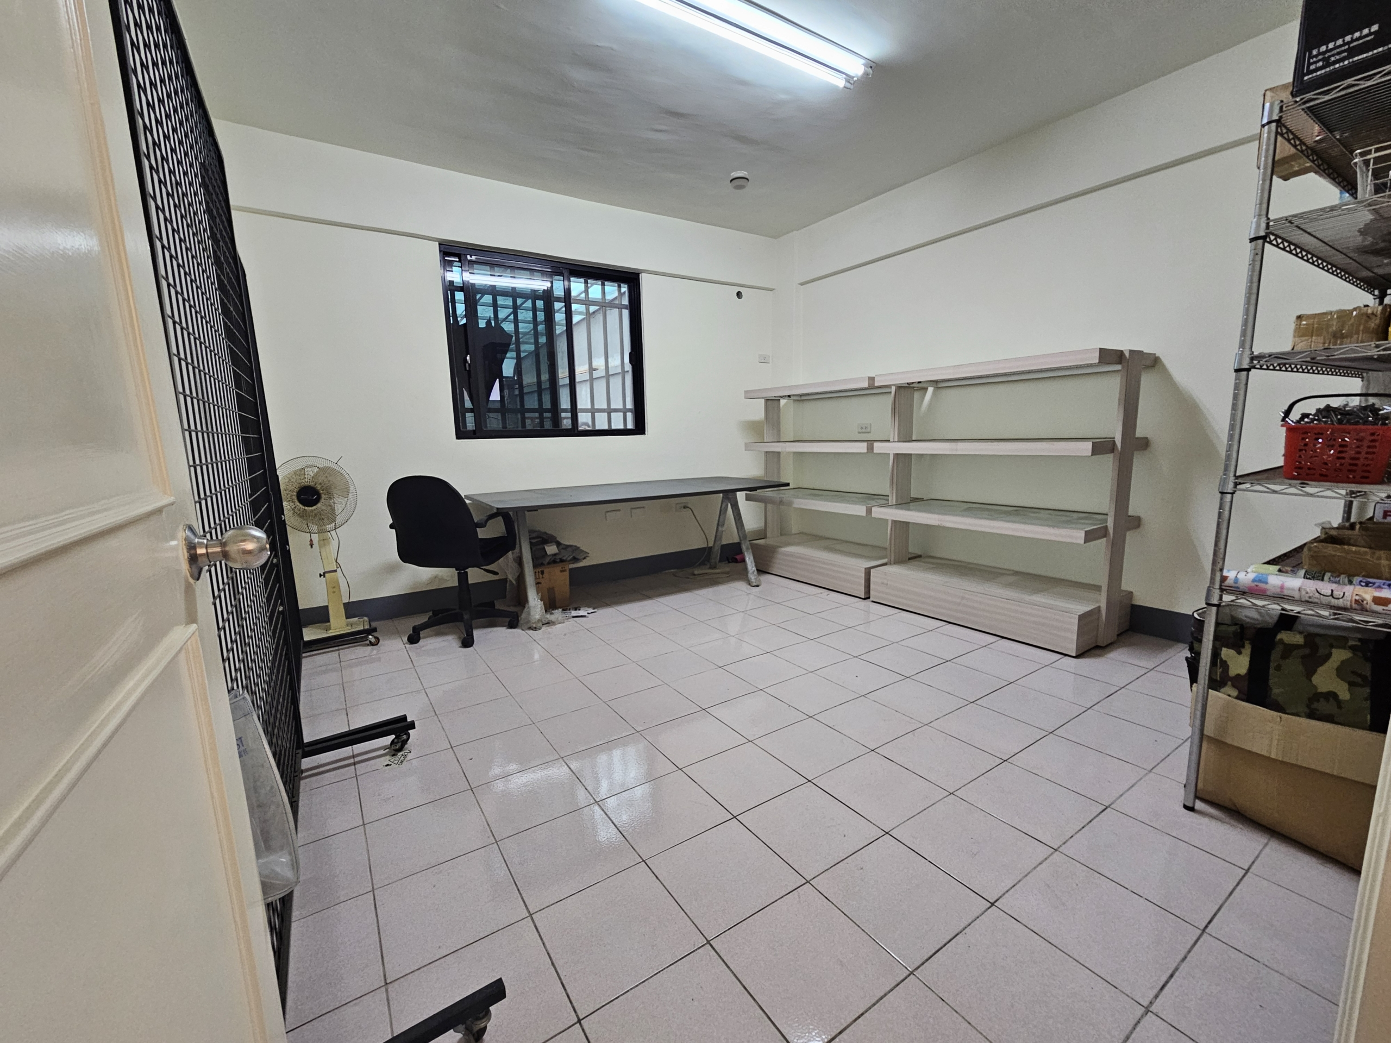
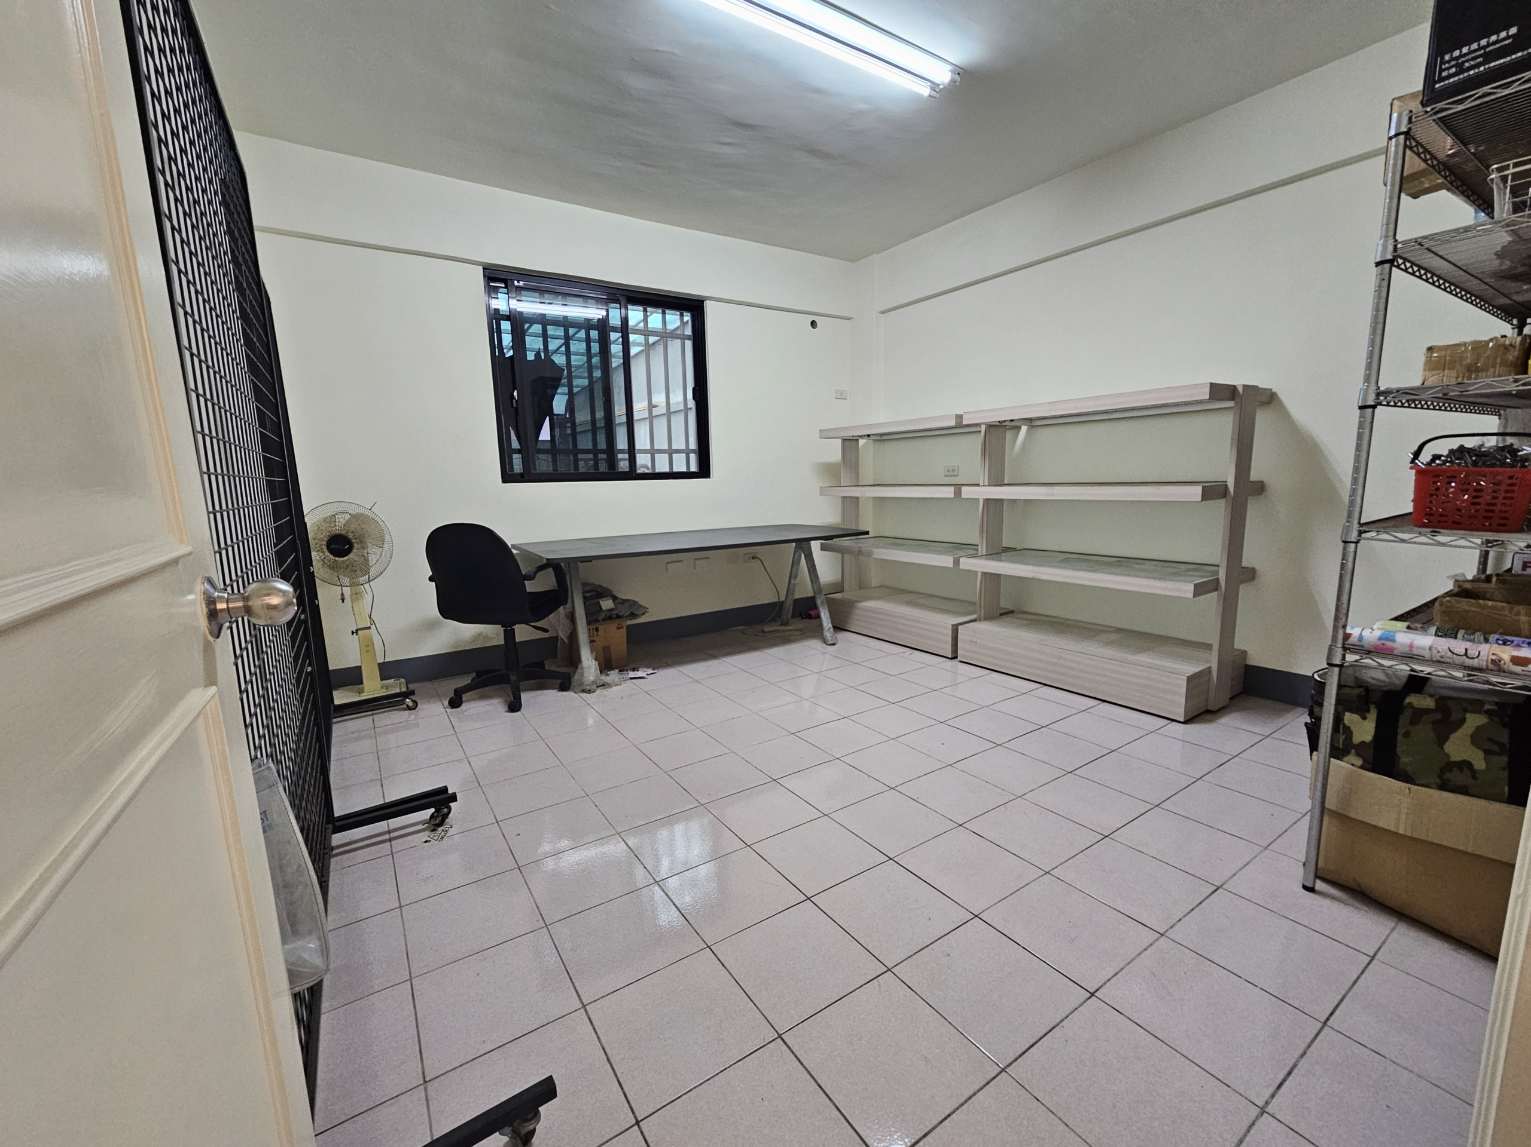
- smoke detector (739, 181)
